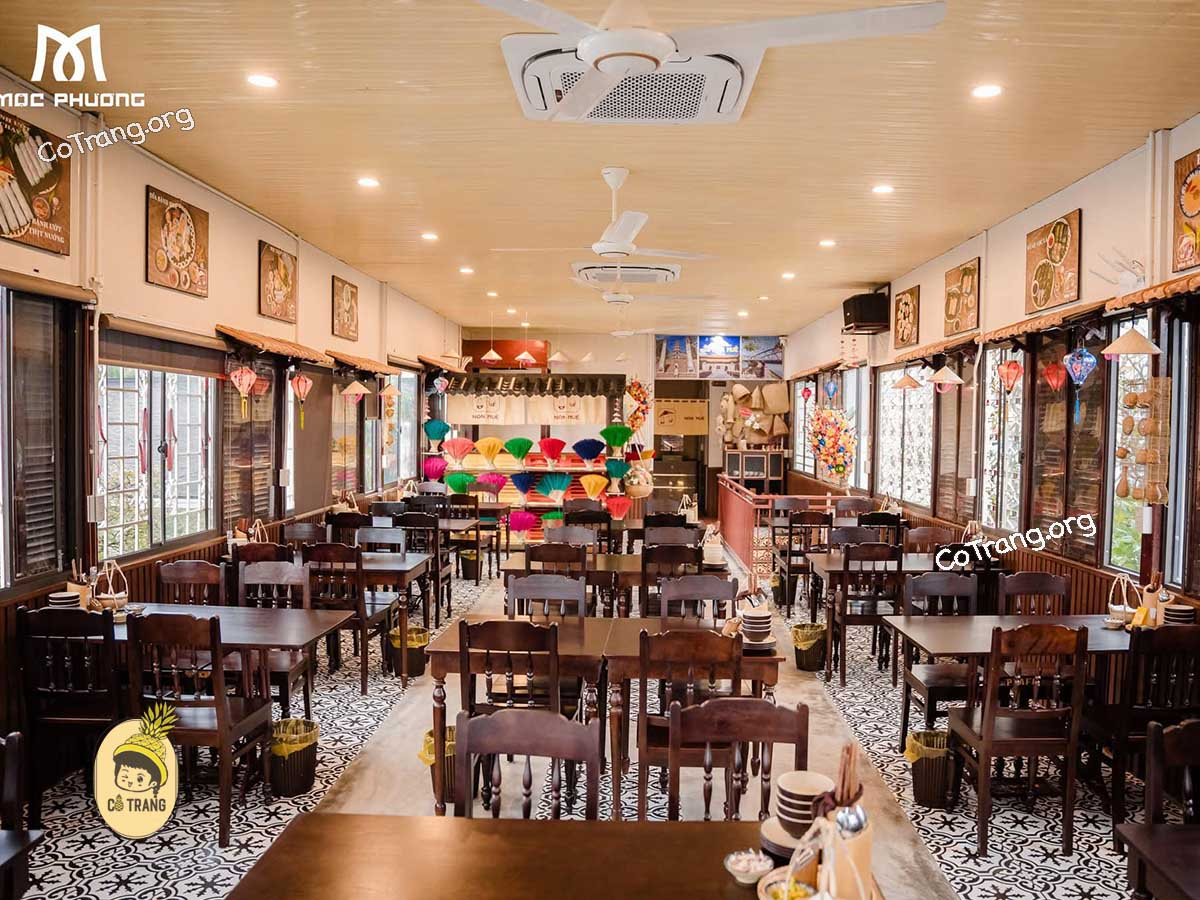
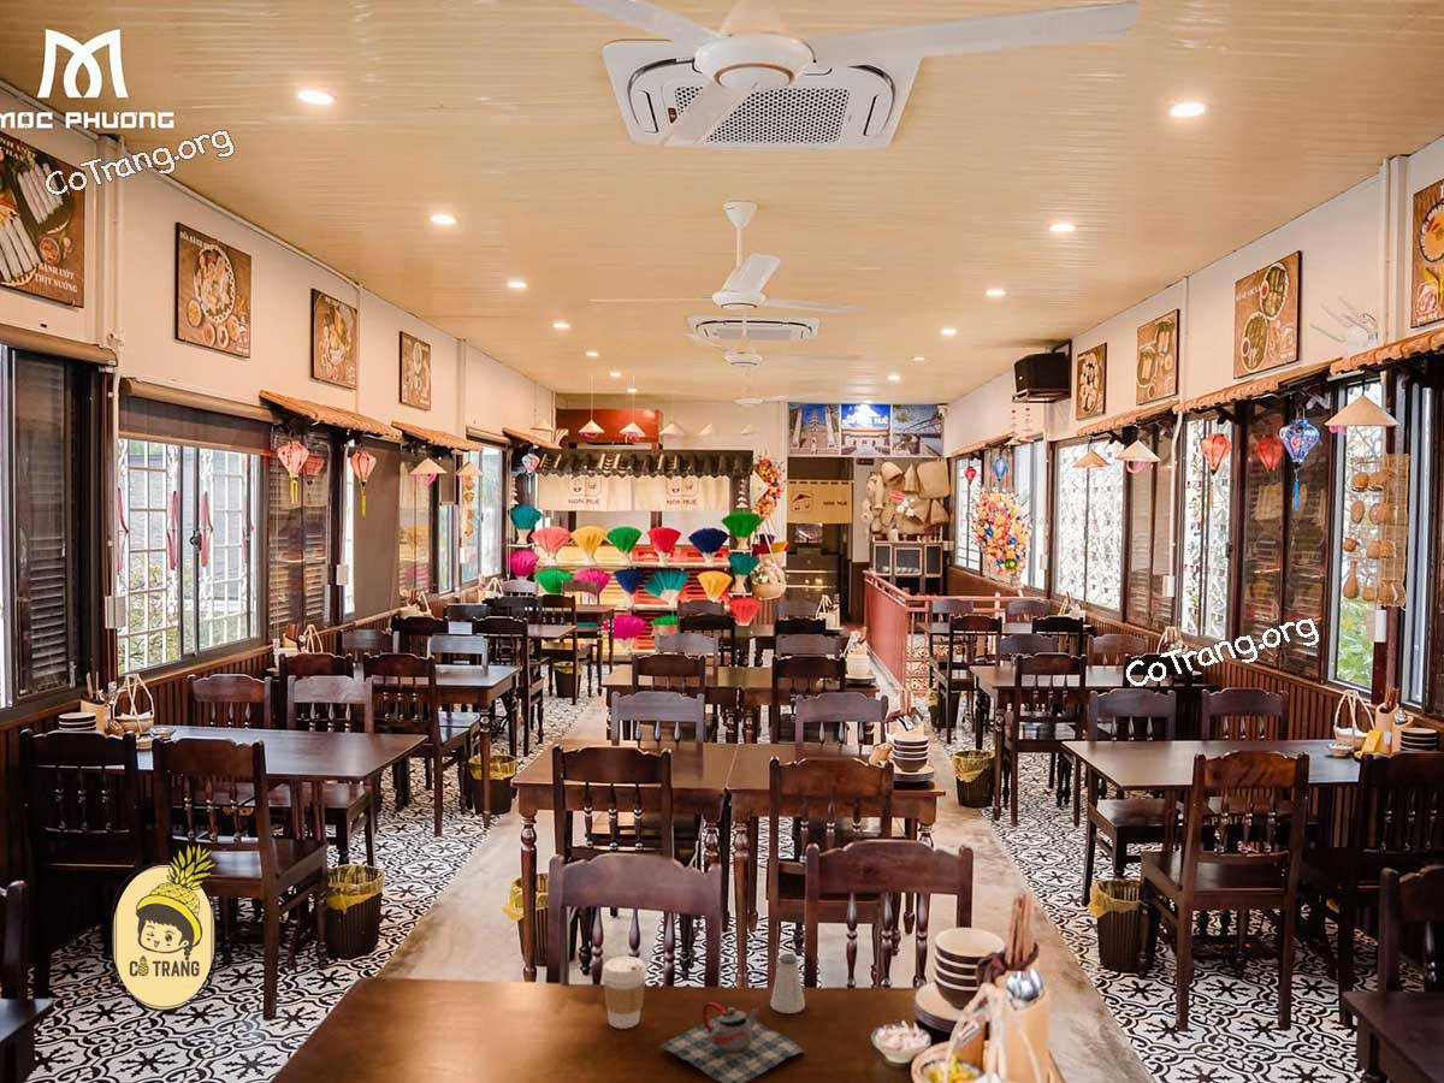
+ saltshaker (787, 981)
+ teapot (732, 1030)
+ coffee cup (623, 990)
